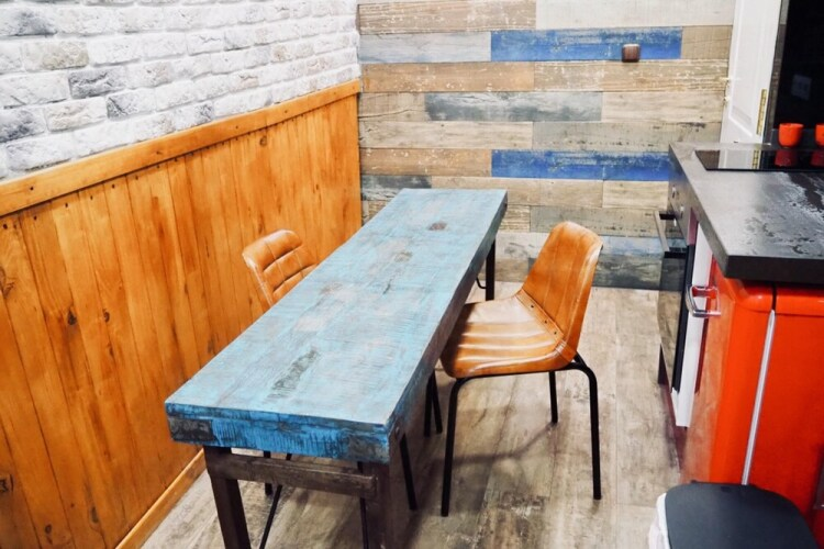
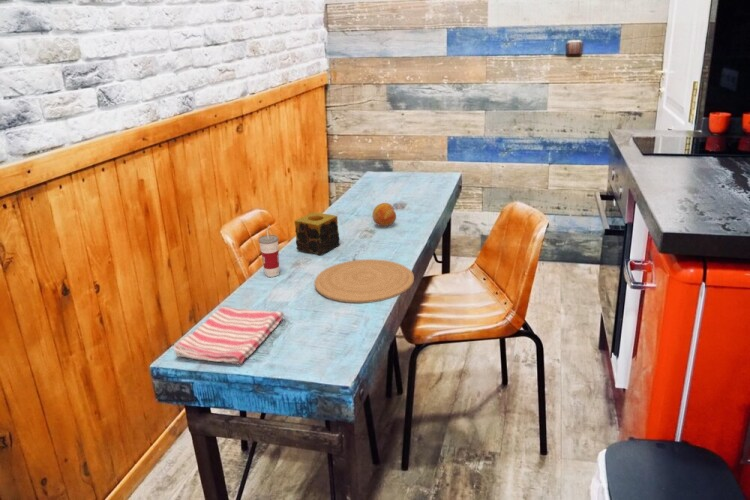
+ dish towel (231, 331)
+ plate (364, 278)
+ fruit (383, 214)
+ cup (269, 250)
+ candle (317, 233)
